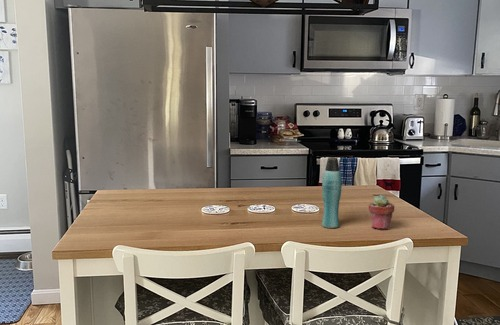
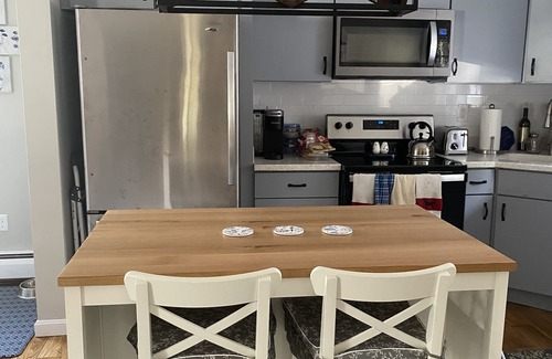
- bottle (331, 192)
- potted succulent (381, 211)
